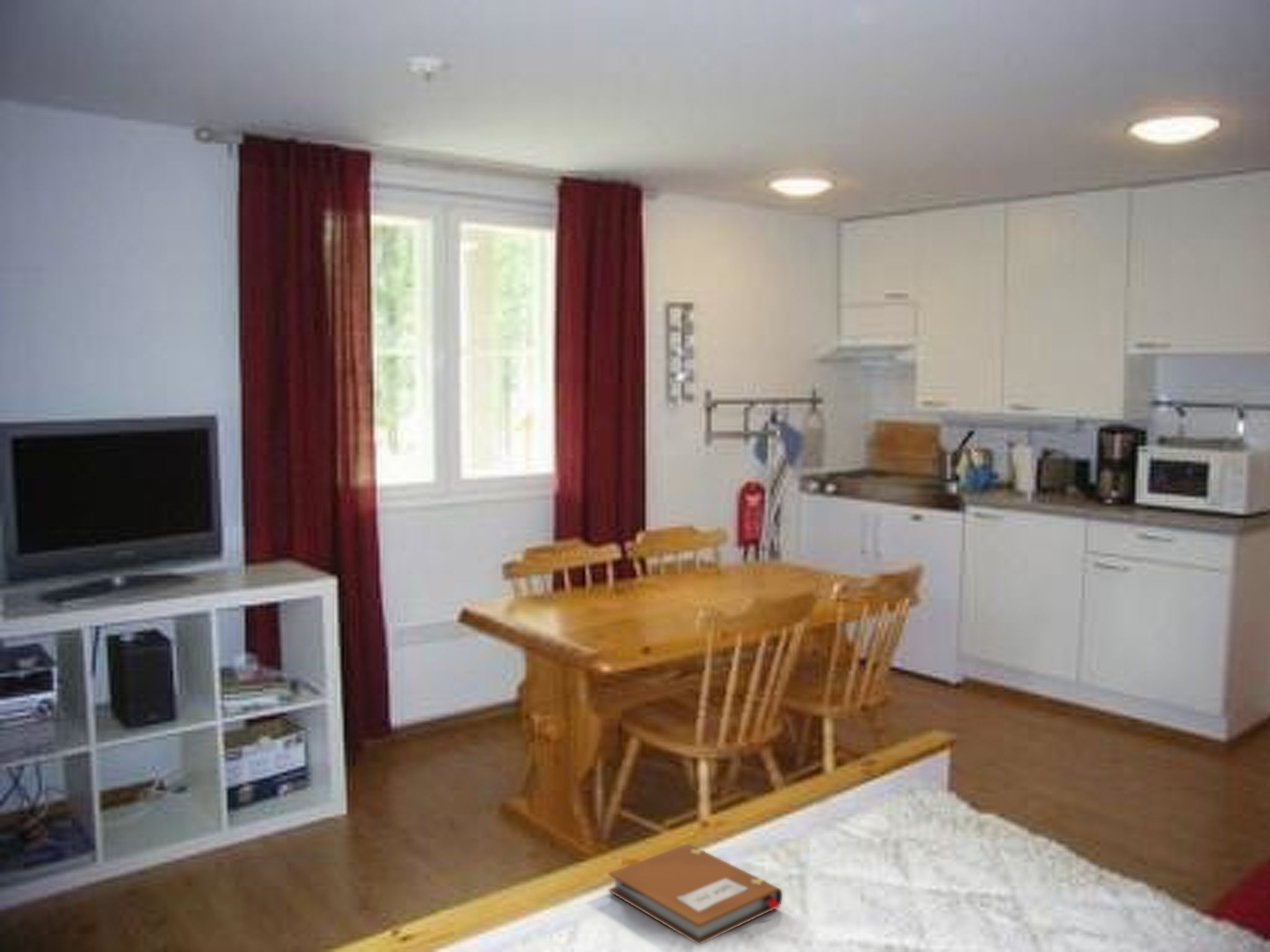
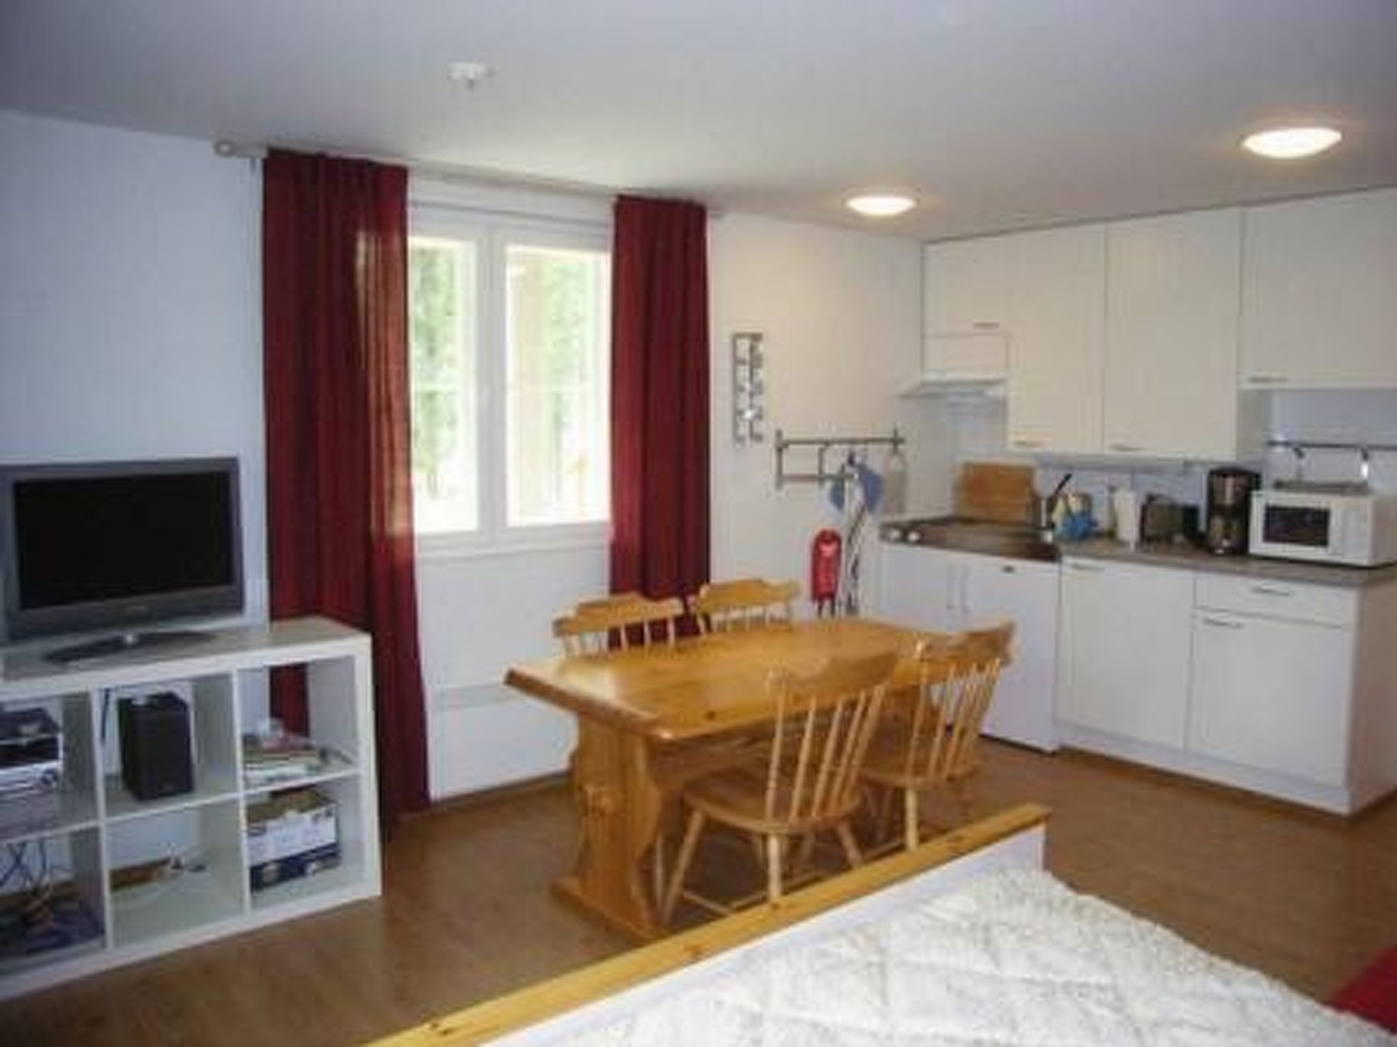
- notebook (697, 890)
